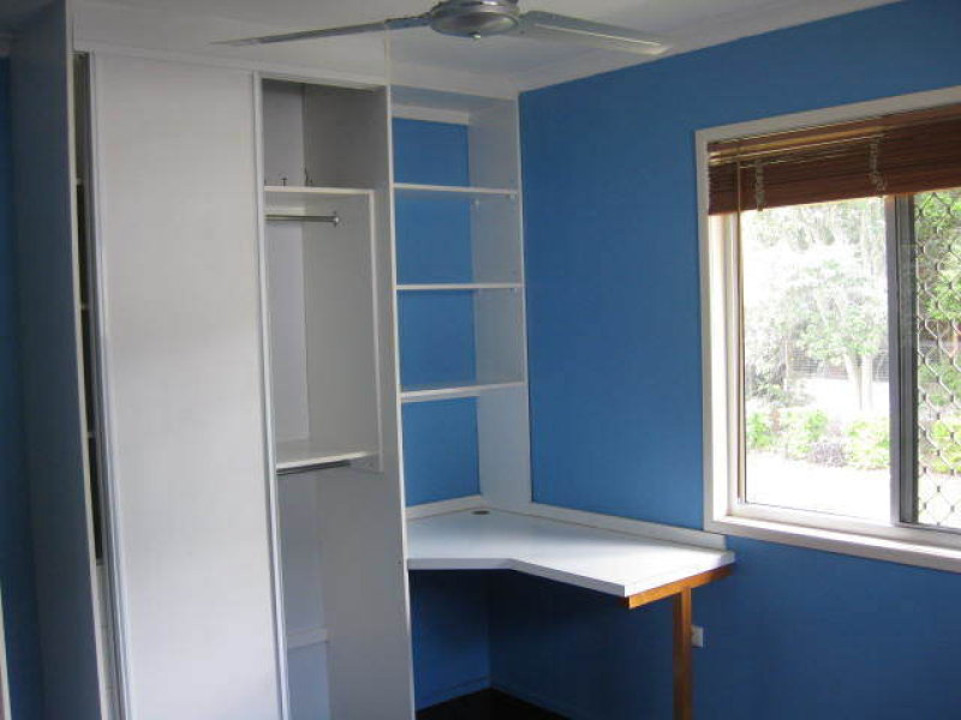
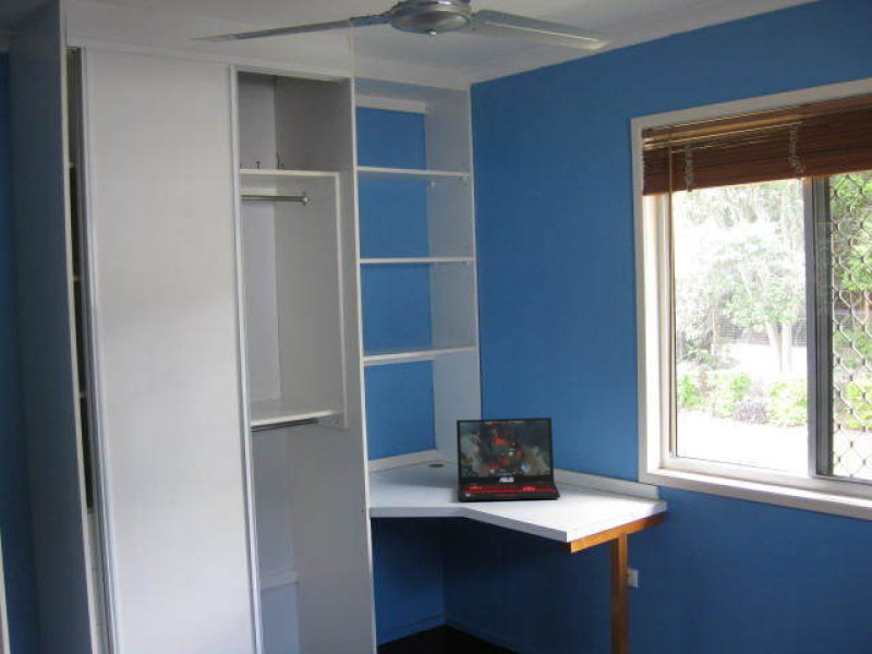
+ laptop (506, 458)
